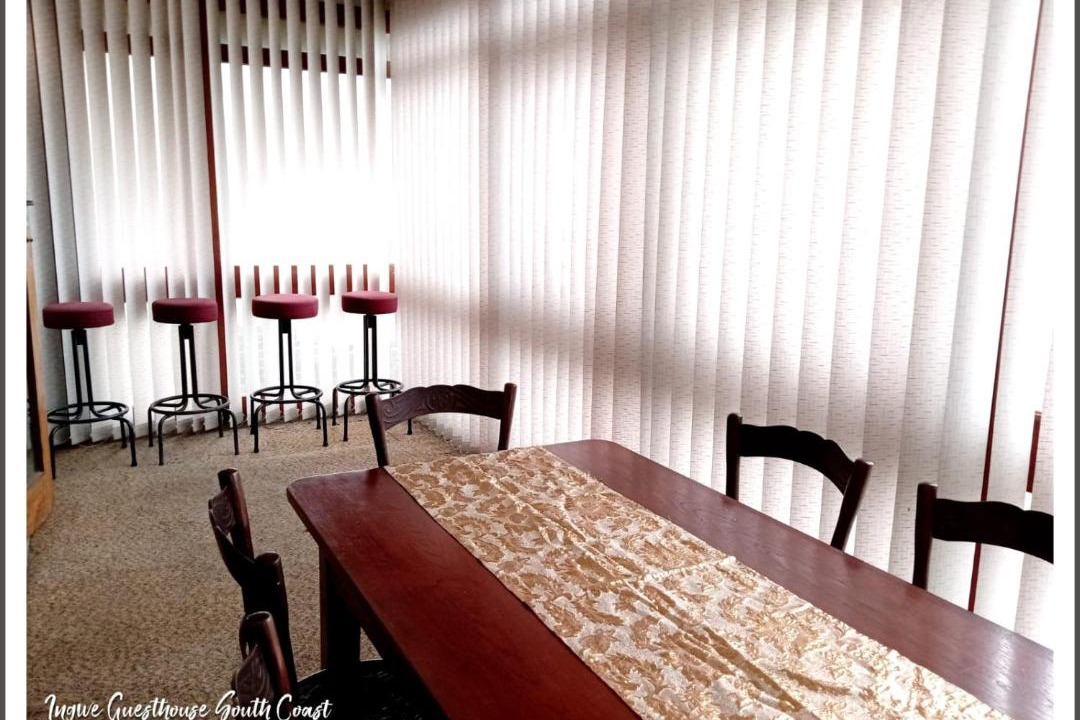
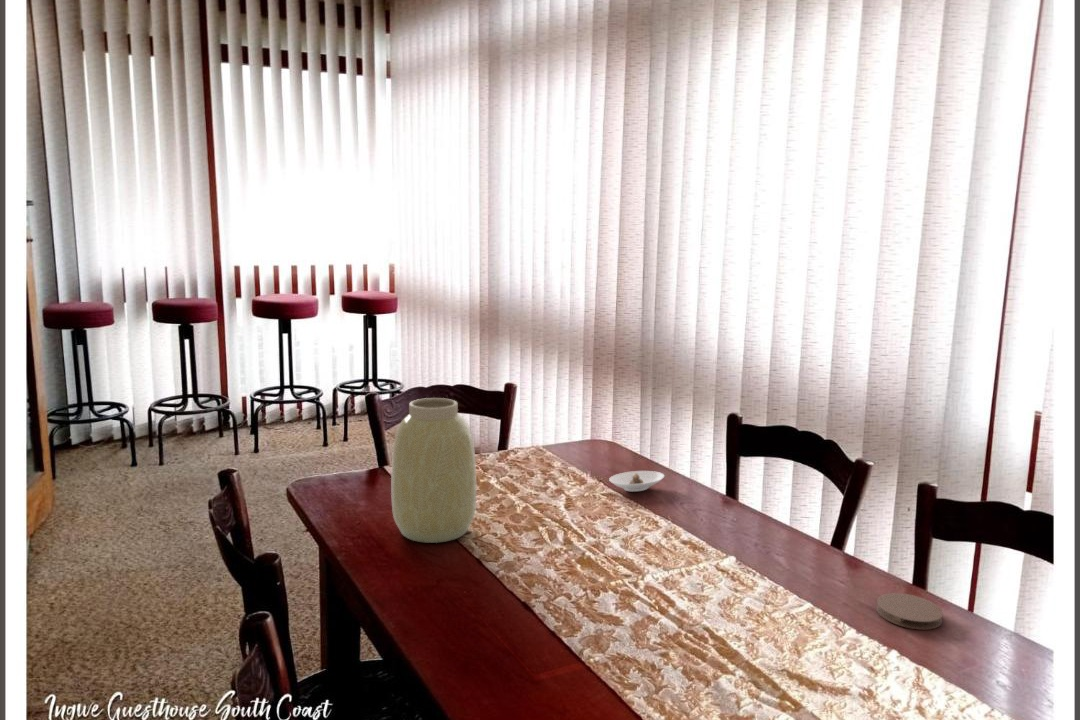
+ vase (434, 467)
+ saucer (636, 481)
+ coaster (909, 610)
